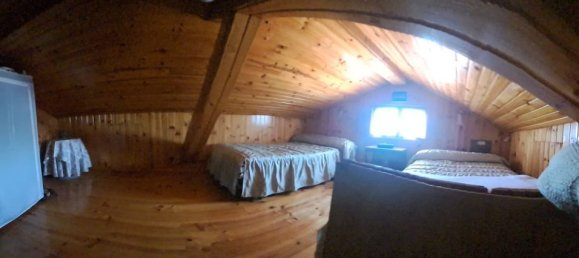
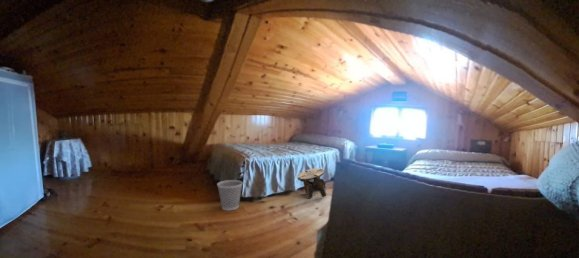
+ wastebasket (230, 195)
+ stool (312, 182)
